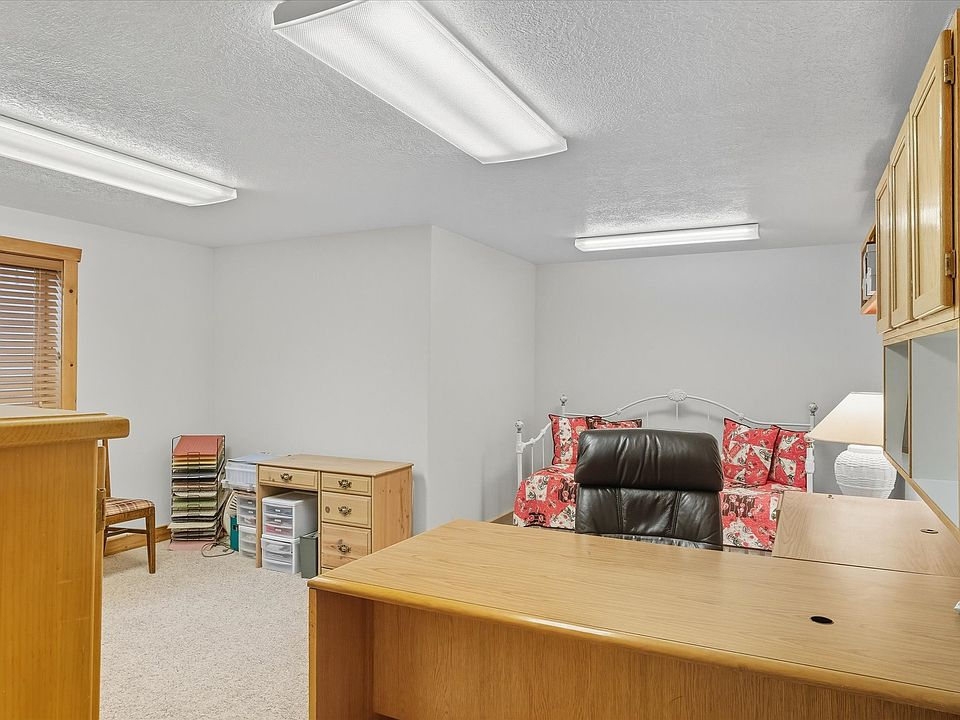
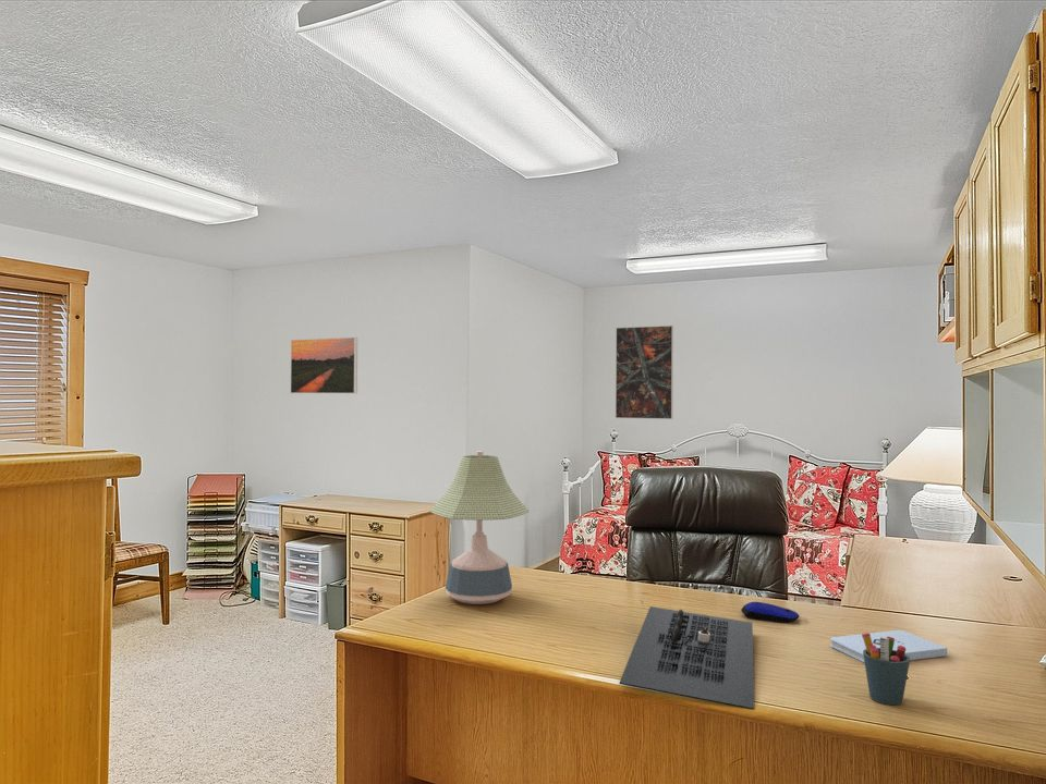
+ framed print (644, 372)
+ desk lamp (479, 524)
+ computer mouse (769, 610)
+ pen holder (885, 664)
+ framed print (323, 366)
+ computer keyboard (693, 641)
+ notepad (879, 646)
